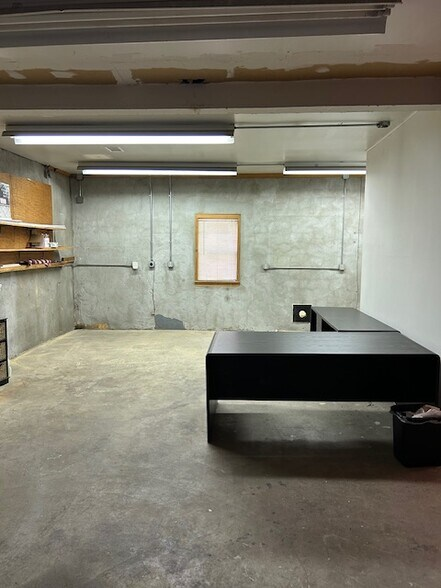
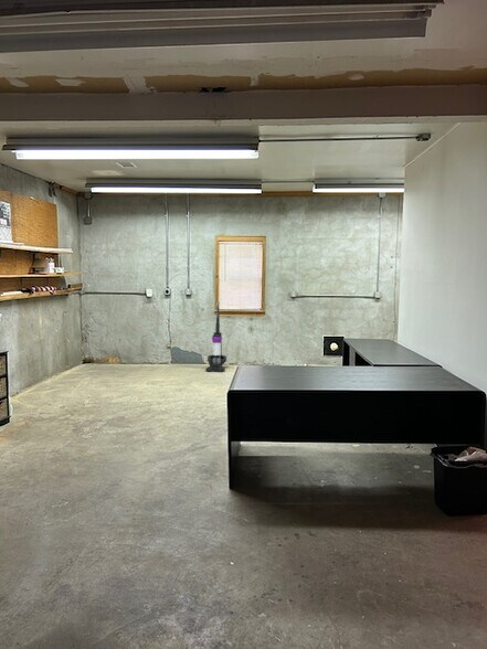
+ vacuum cleaner (216, 336)
